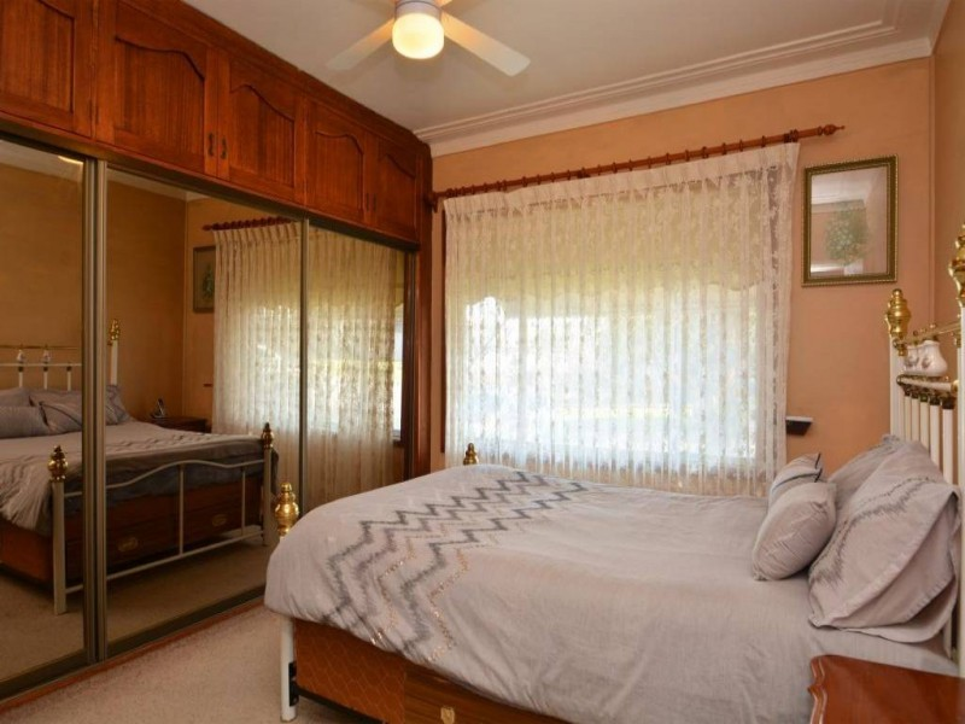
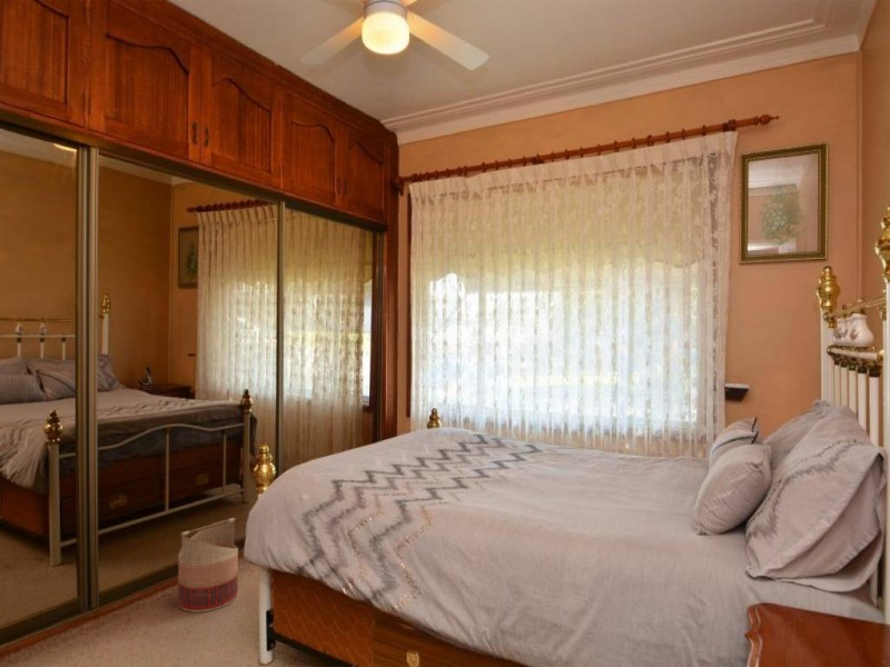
+ basket (208, 561)
